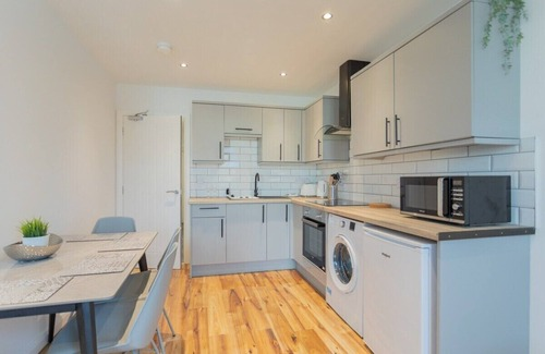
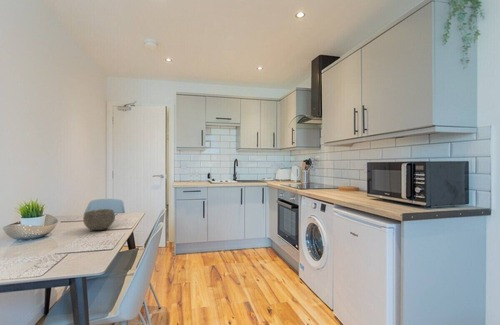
+ bowl (99, 220)
